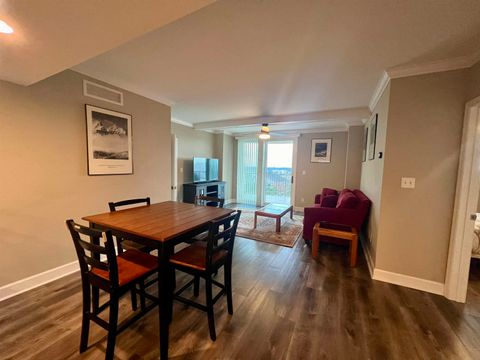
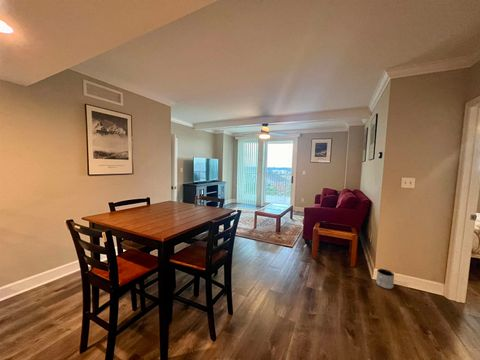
+ planter (385, 278)
